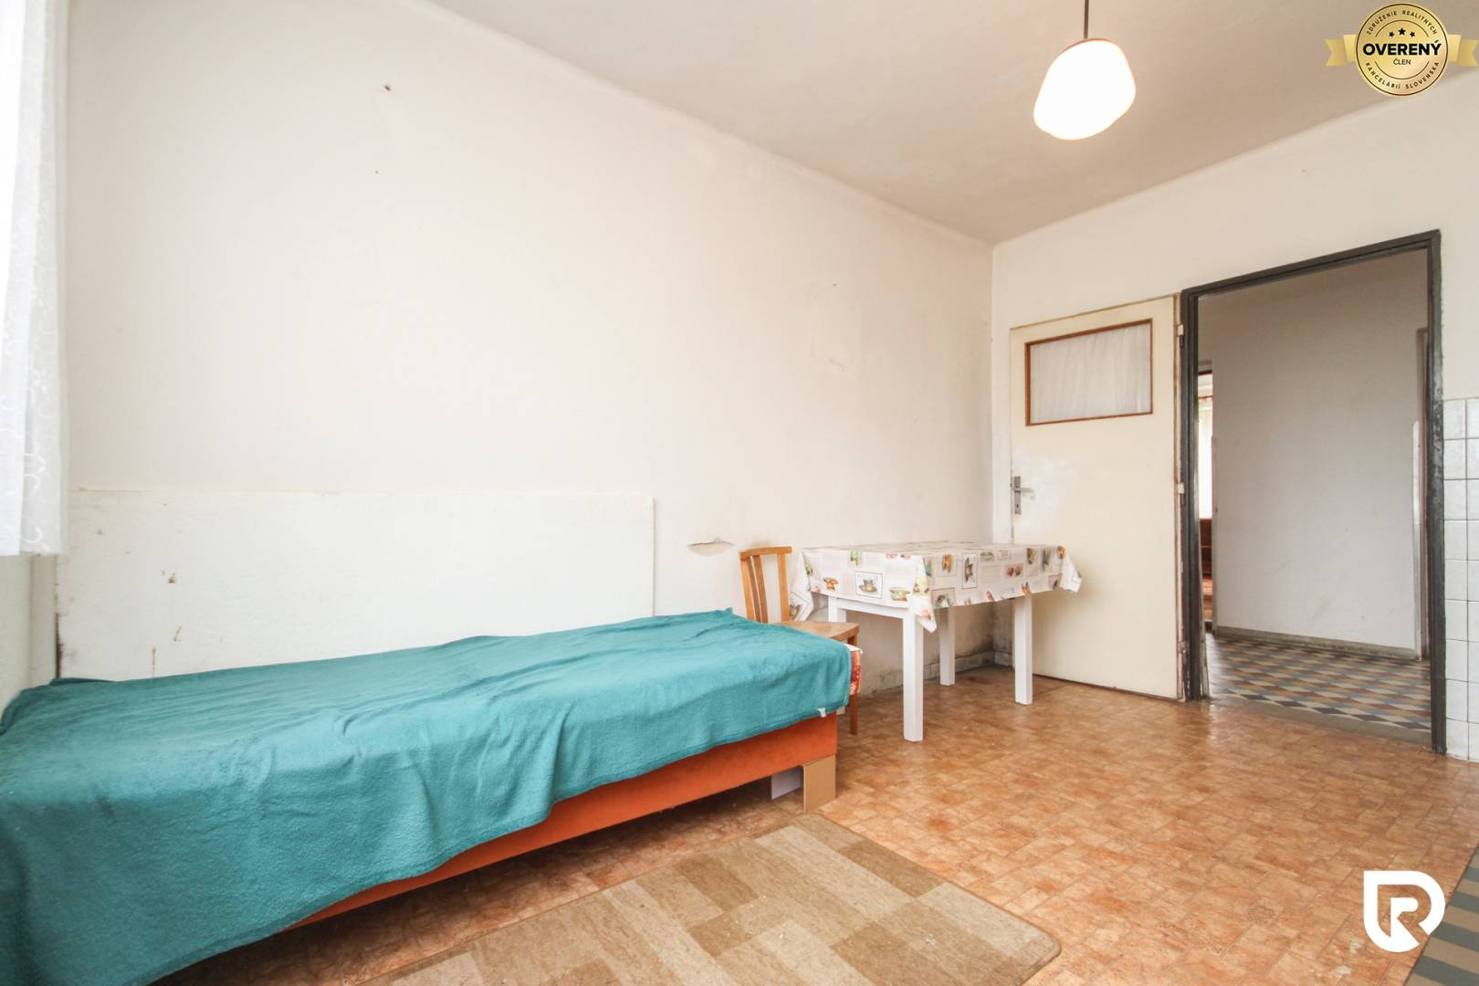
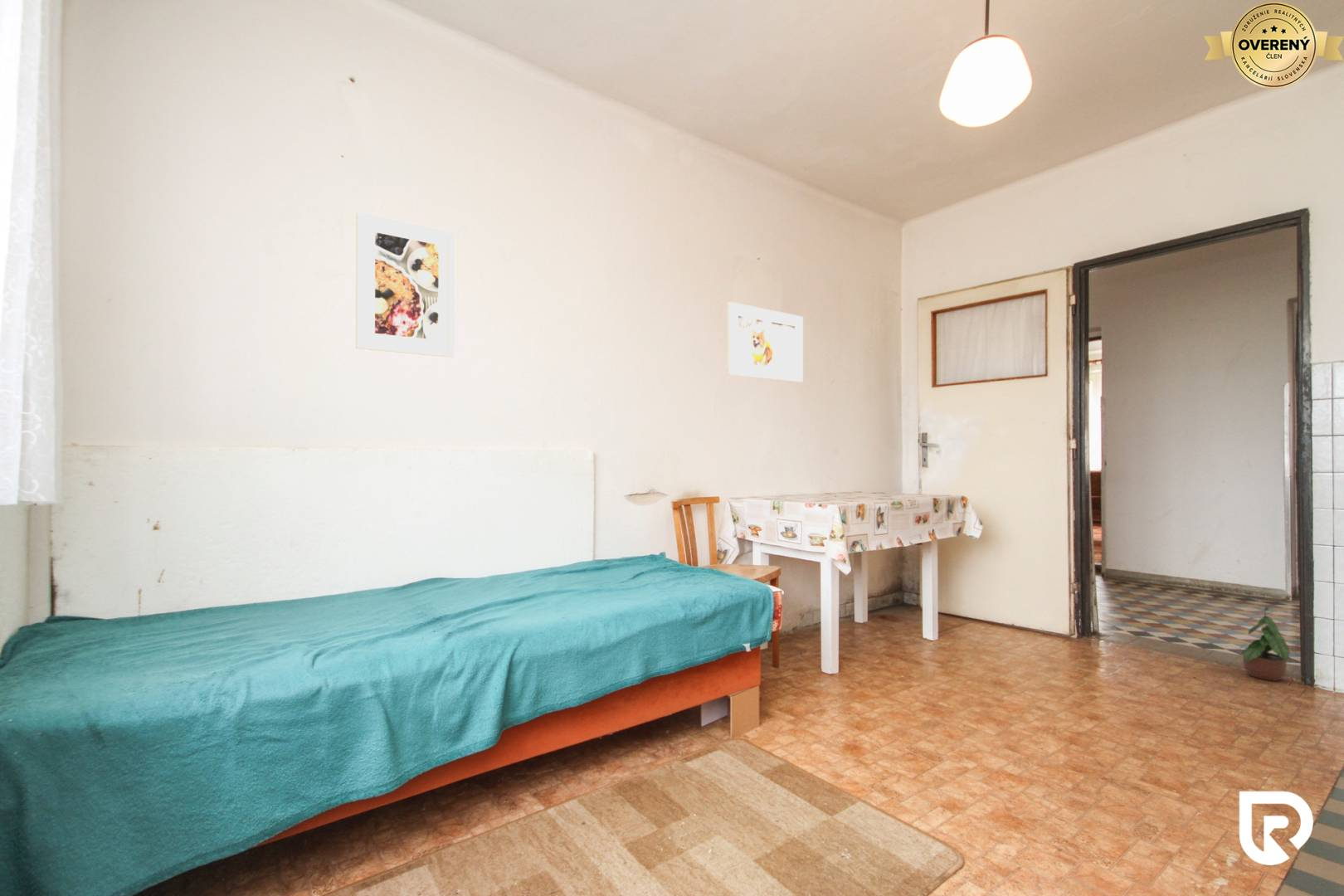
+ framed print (767, 343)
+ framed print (407, 288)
+ potted plant (1265, 640)
